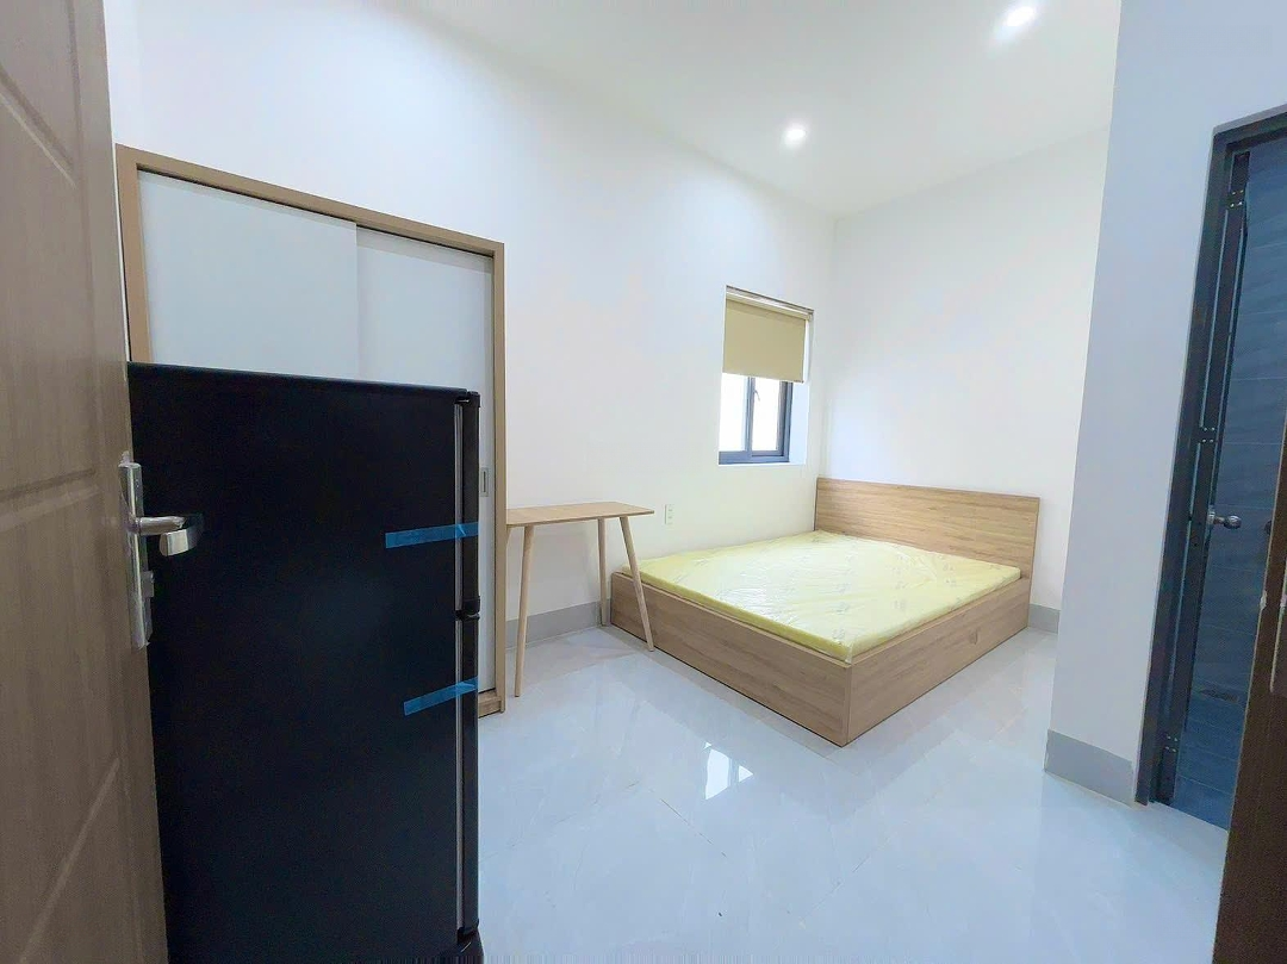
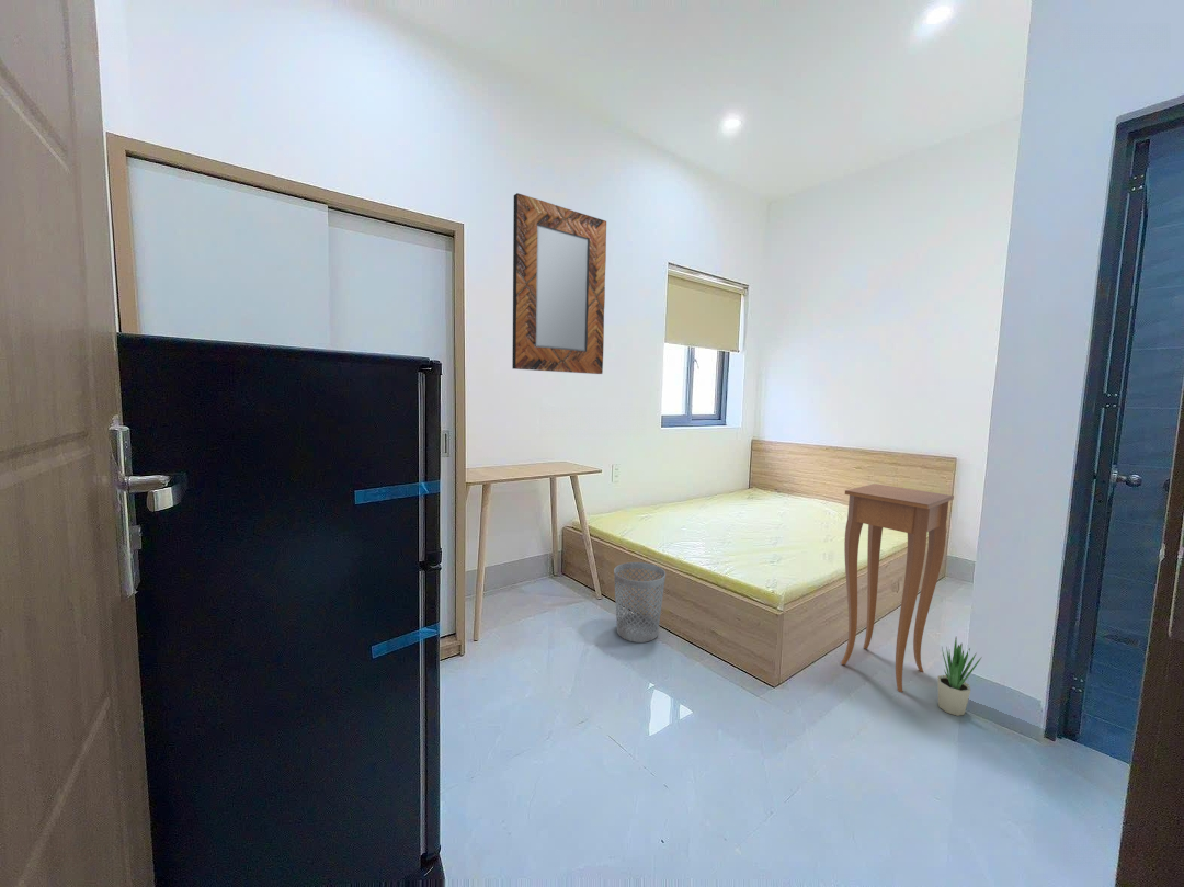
+ wastebasket (638, 602)
+ potted plant (957, 673)
+ home mirror (561, 292)
+ side table (877, 581)
